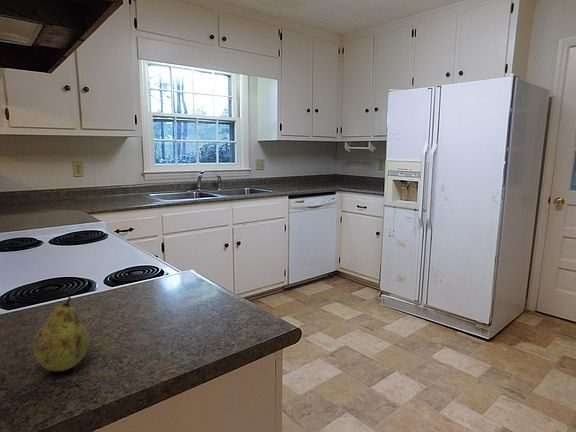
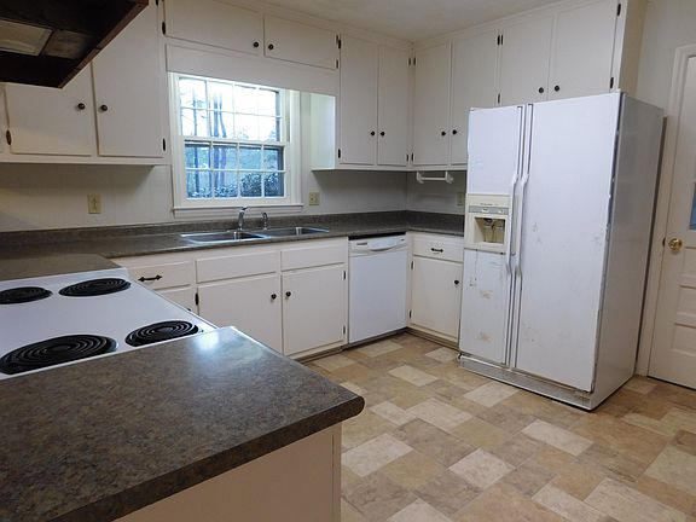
- fruit (59, 333)
